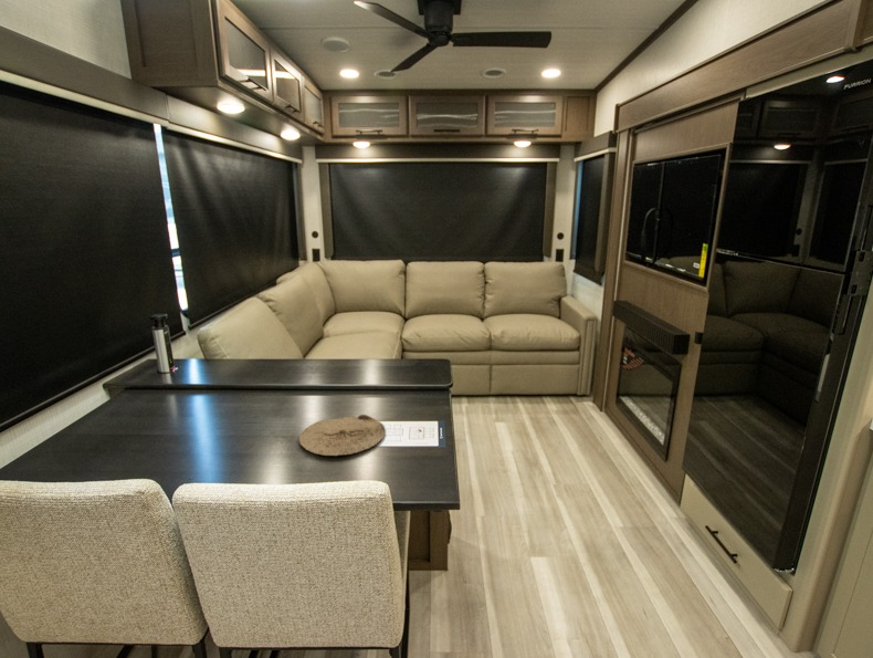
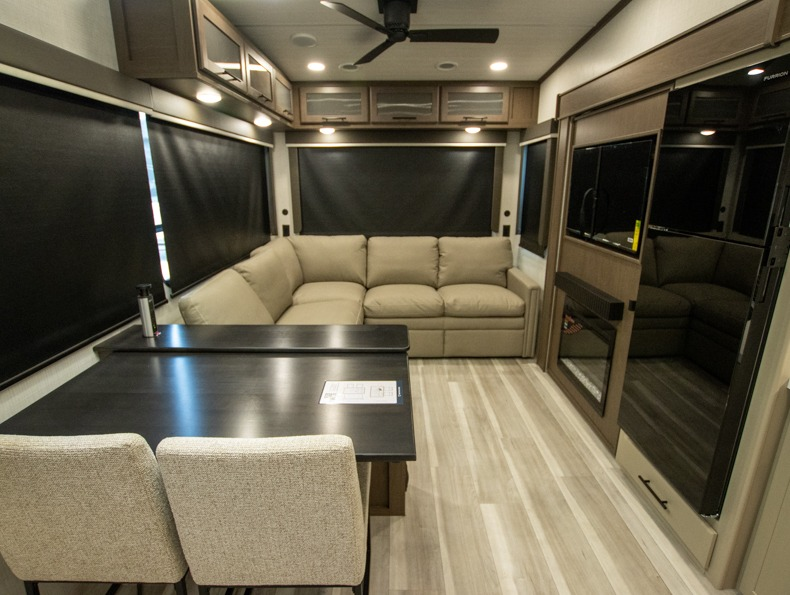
- plate (343, 431)
